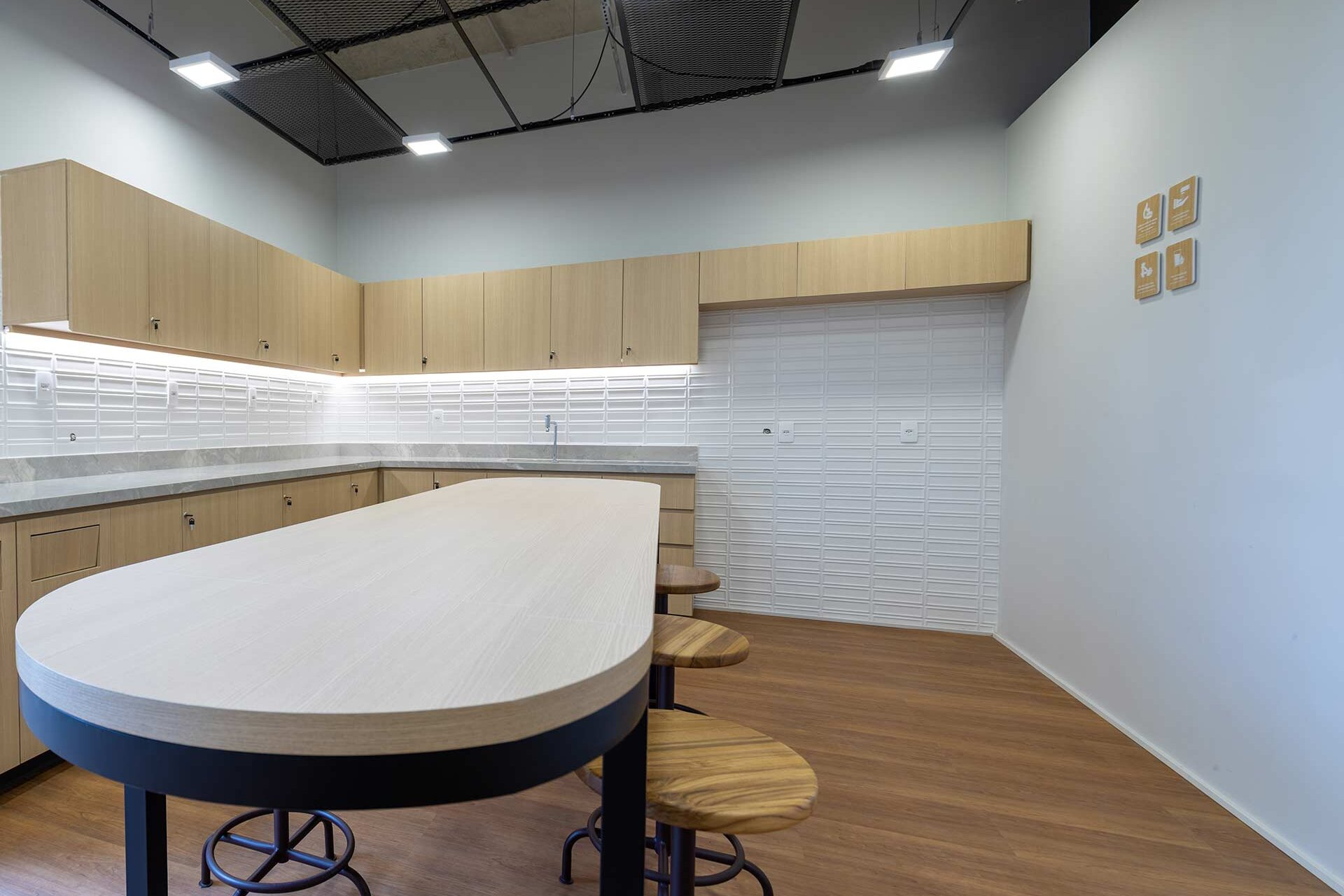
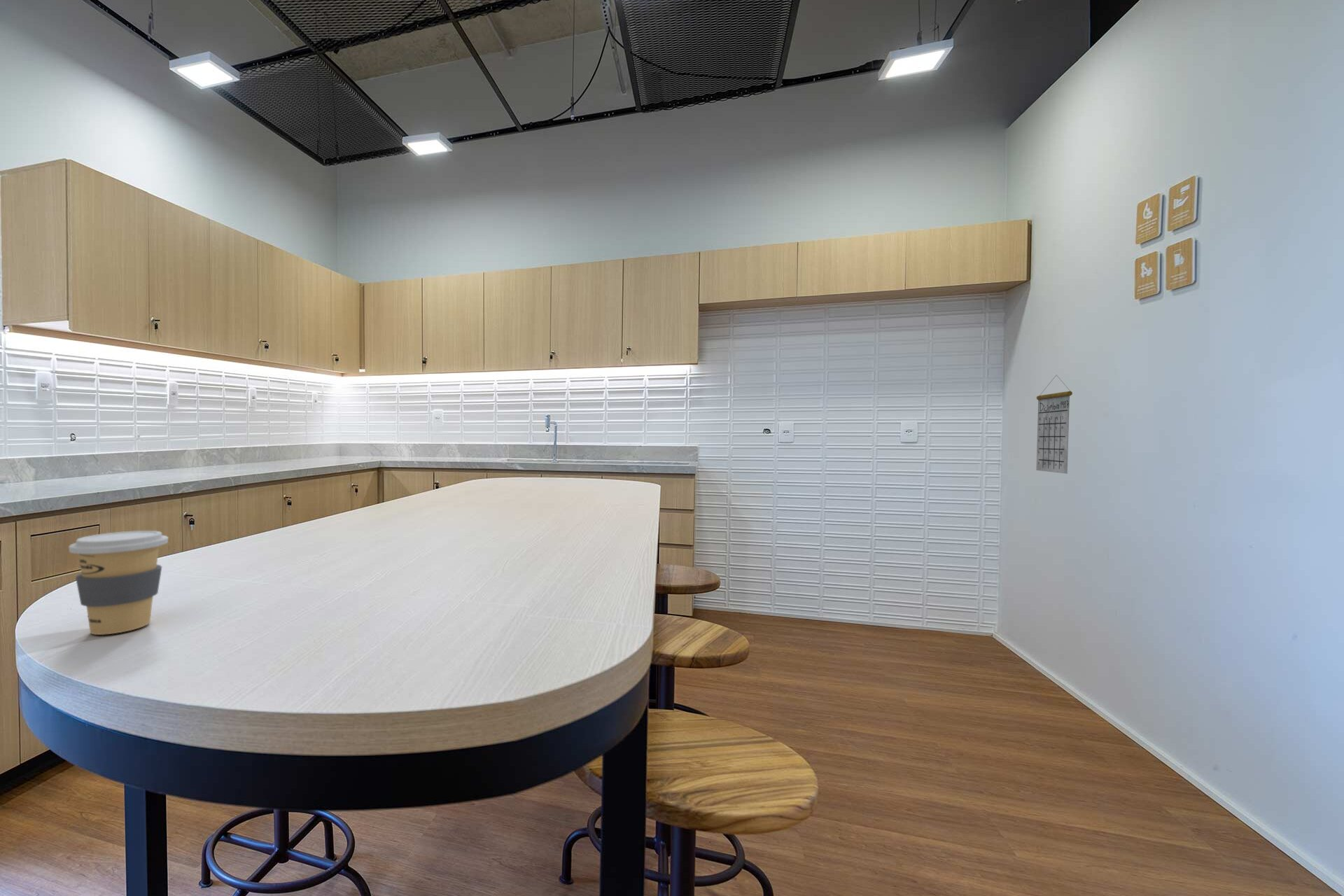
+ calendar (1052, 423)
+ coffee cup (121, 581)
